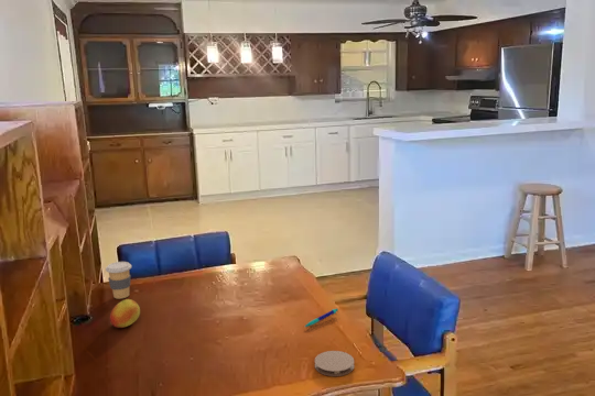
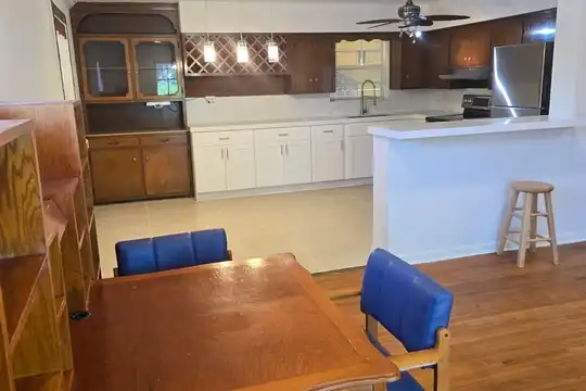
- pen (321, 317)
- fruit (125, 312)
- coaster (334, 363)
- coffee cup (119, 280)
